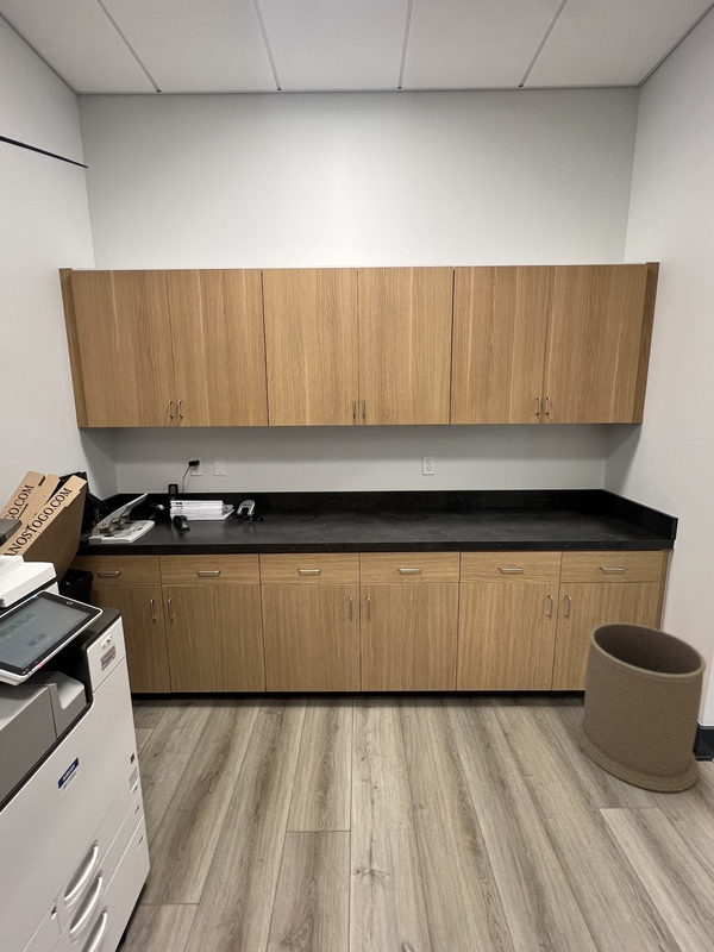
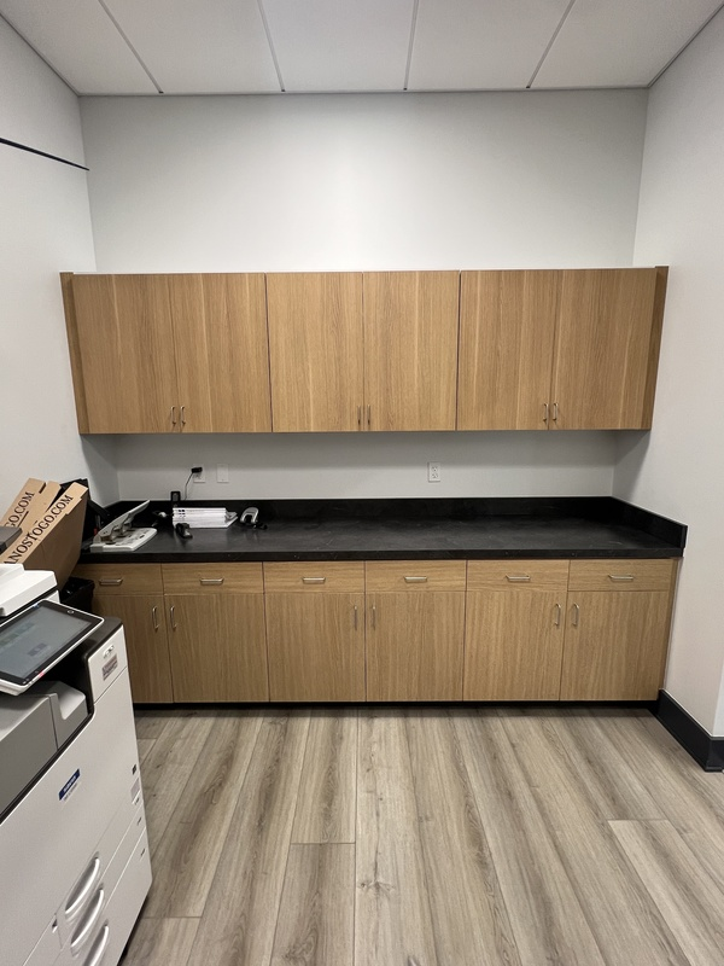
- trash can (638, 697)
